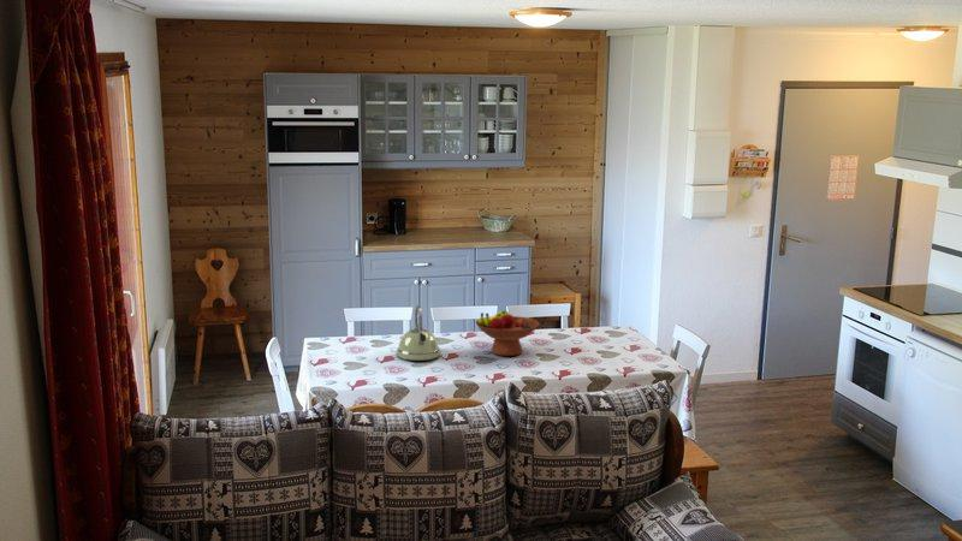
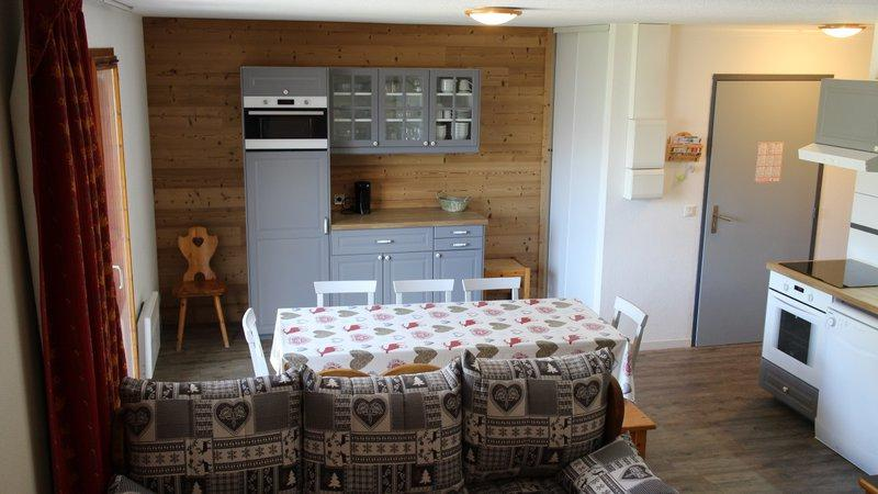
- fruit bowl (506, 332)
- kettle (418, 331)
